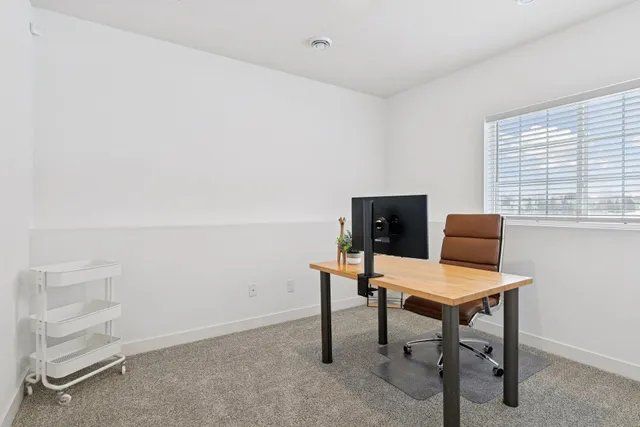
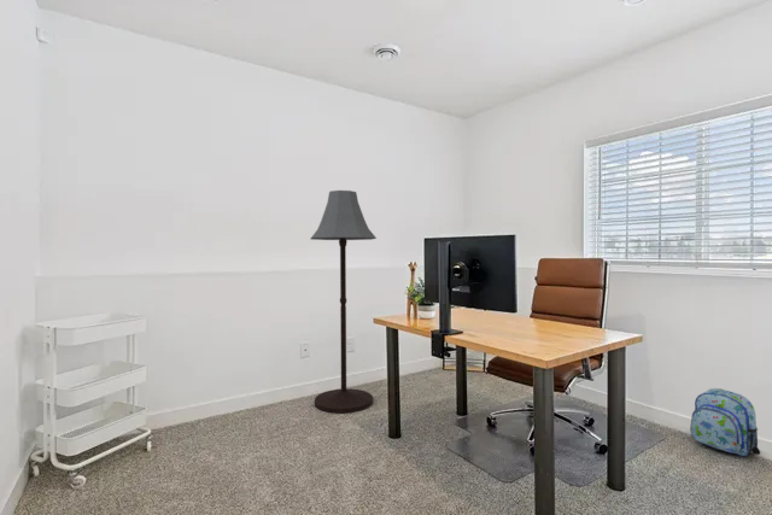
+ floor lamp (343, 297)
+ backpack (721, 420)
